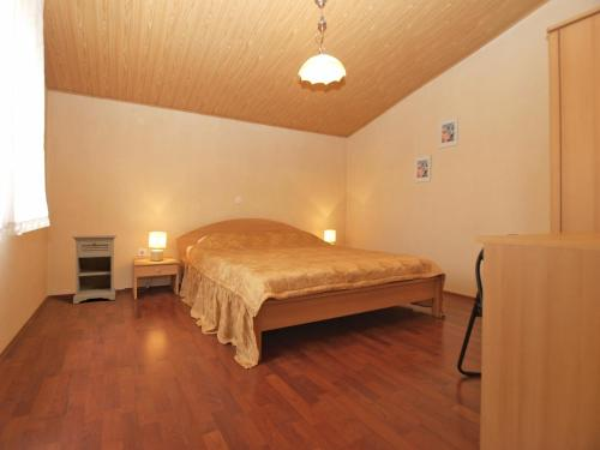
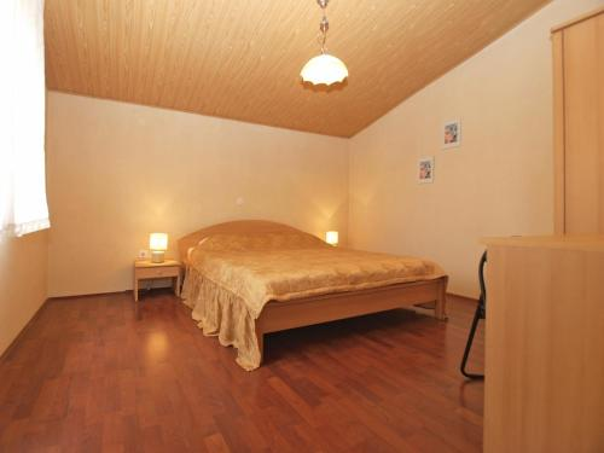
- nightstand (95, 266)
